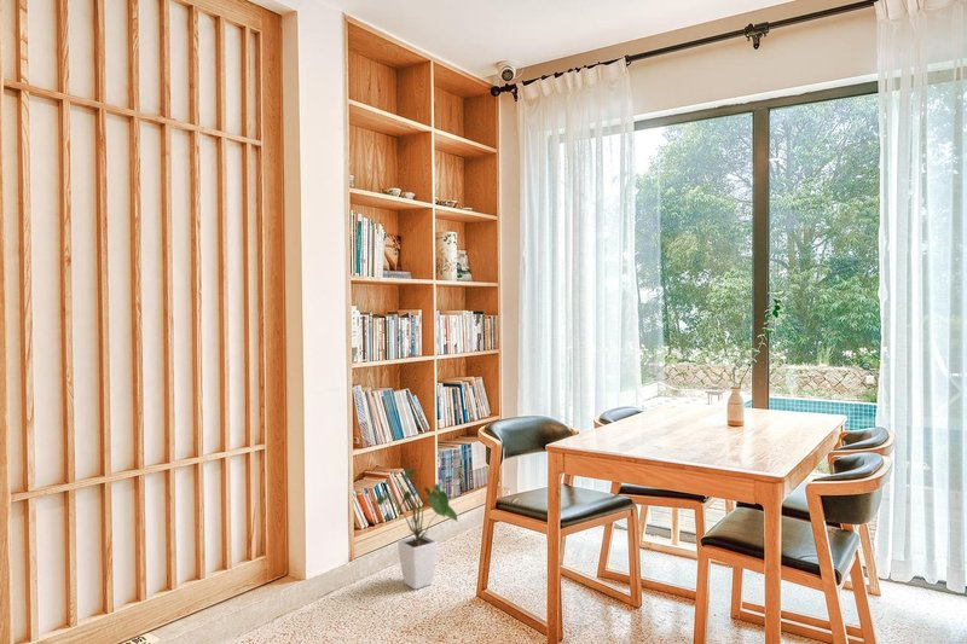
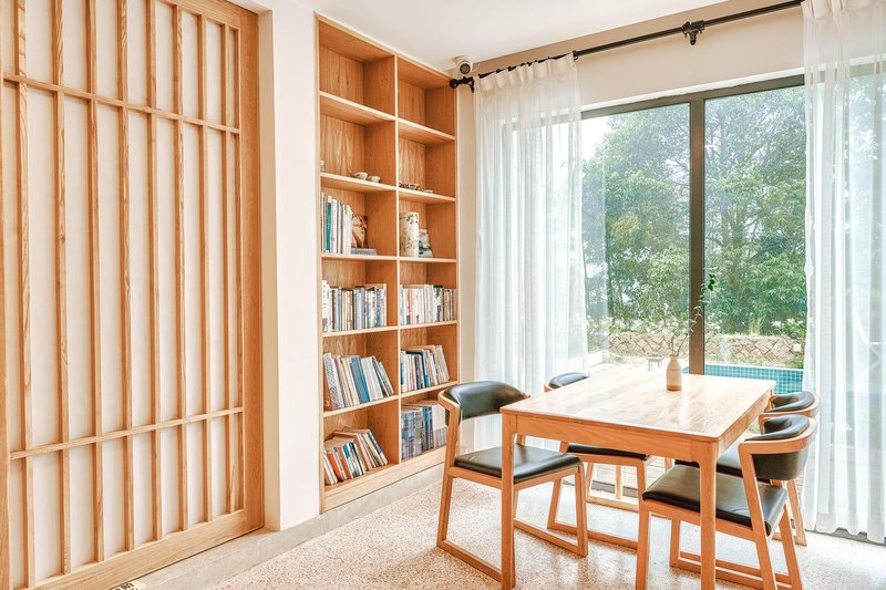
- house plant (410, 533)
